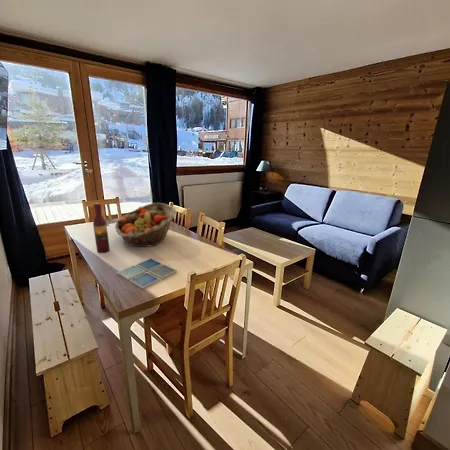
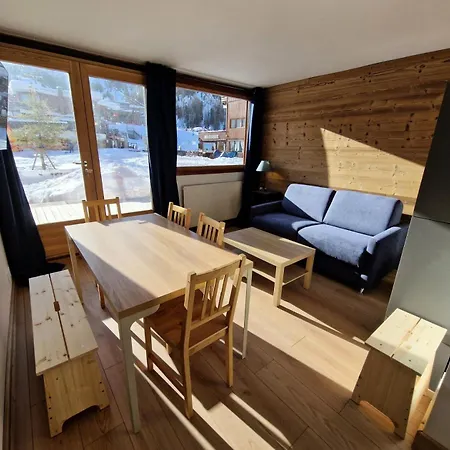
- fruit basket (146, 223)
- wine bottle (100, 227)
- drink coaster (147, 272)
